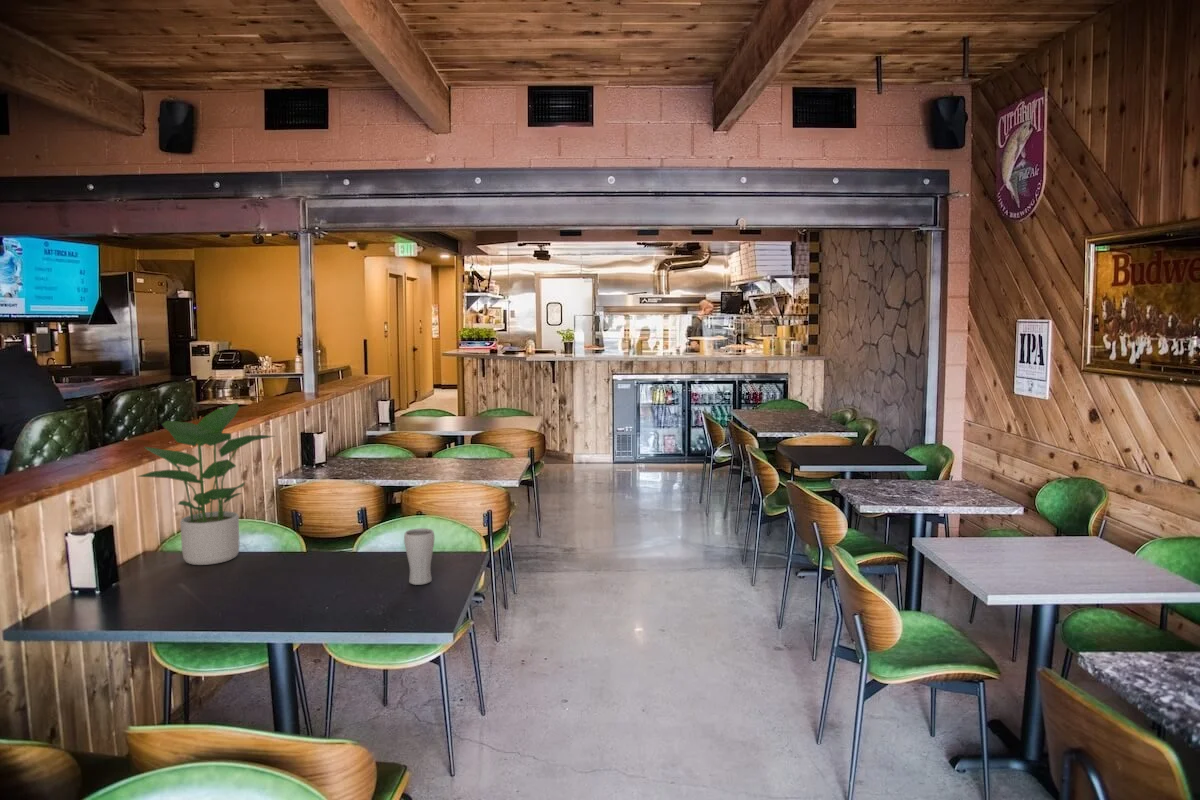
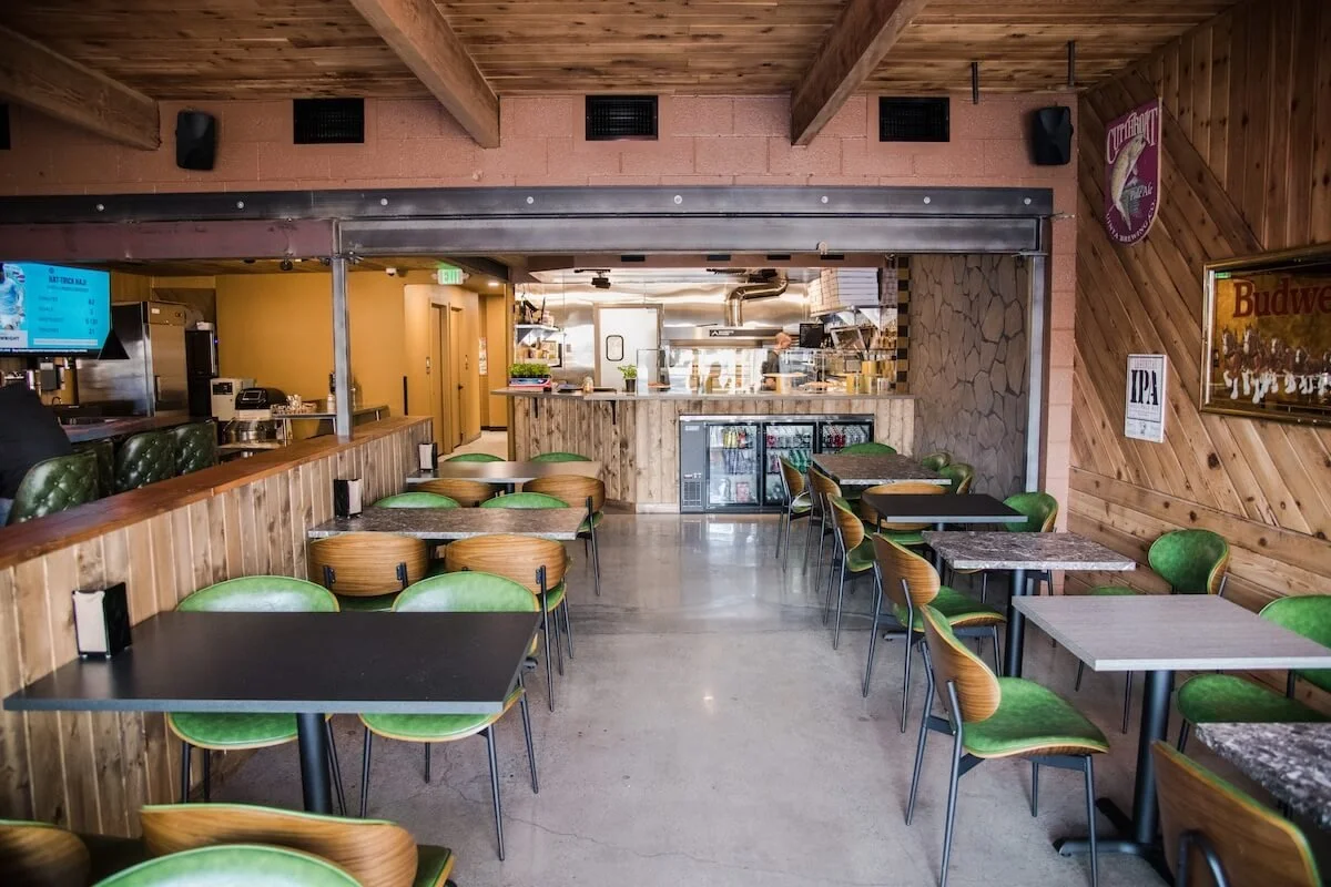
- potted plant (197, 482)
- drinking glass (419, 557)
